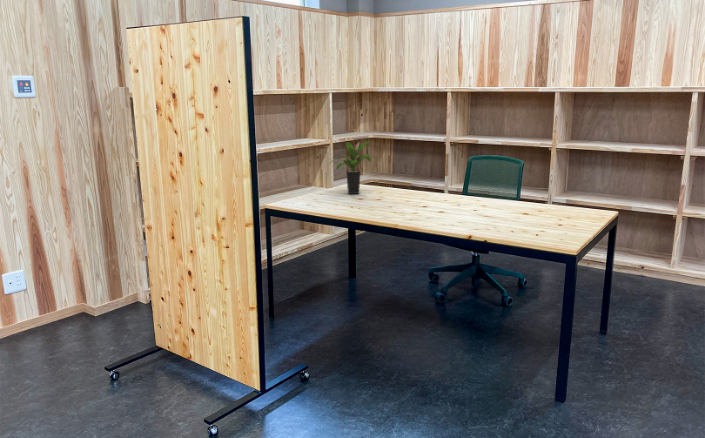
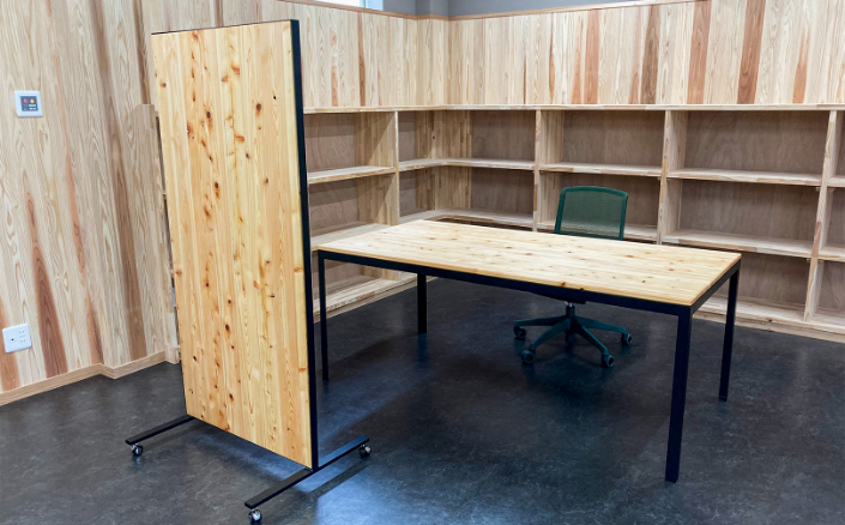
- potted plant (353, 167)
